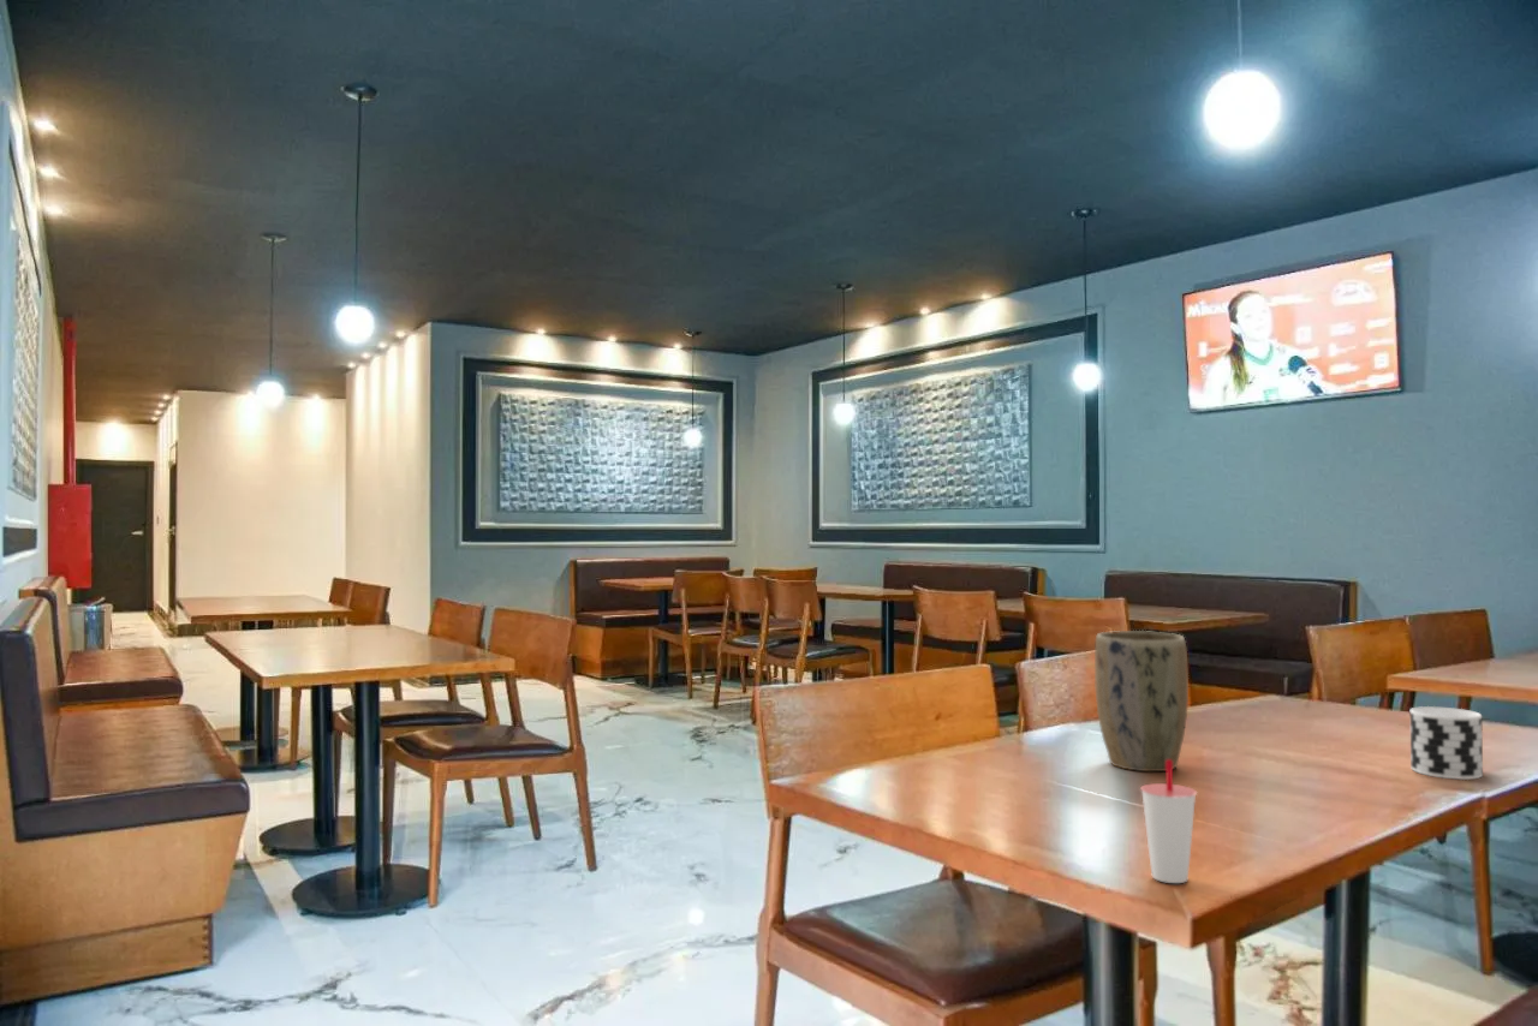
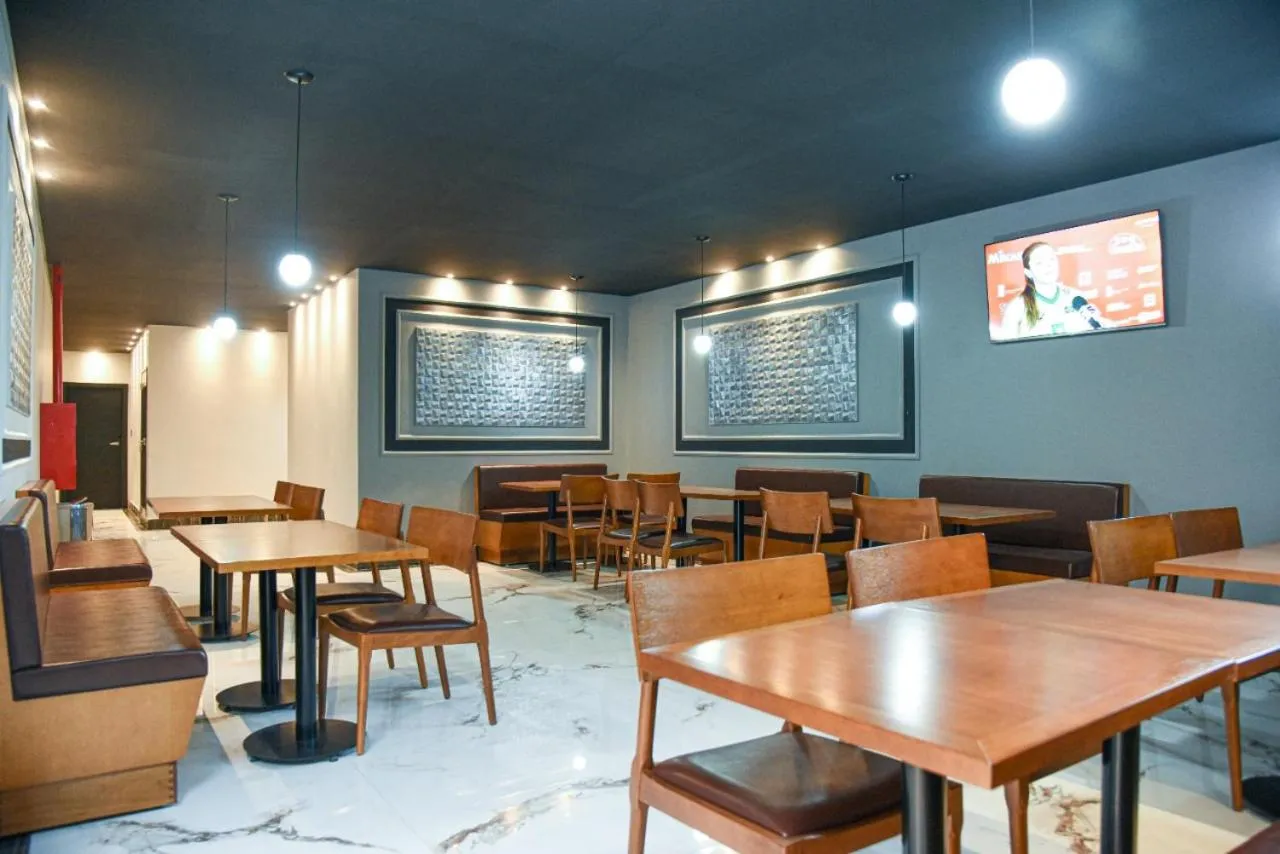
- cup (1451, 740)
- plant pot (1140, 699)
- cup (1168, 818)
